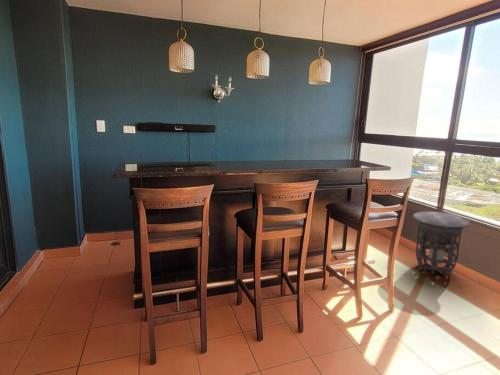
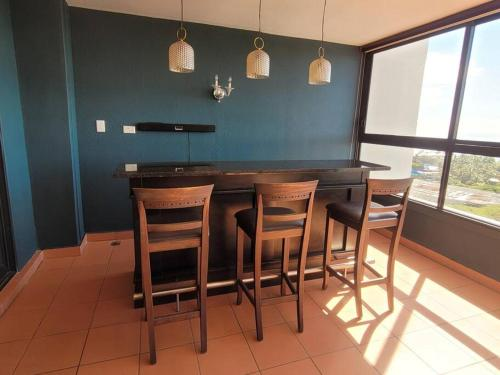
- side table (436, 244)
